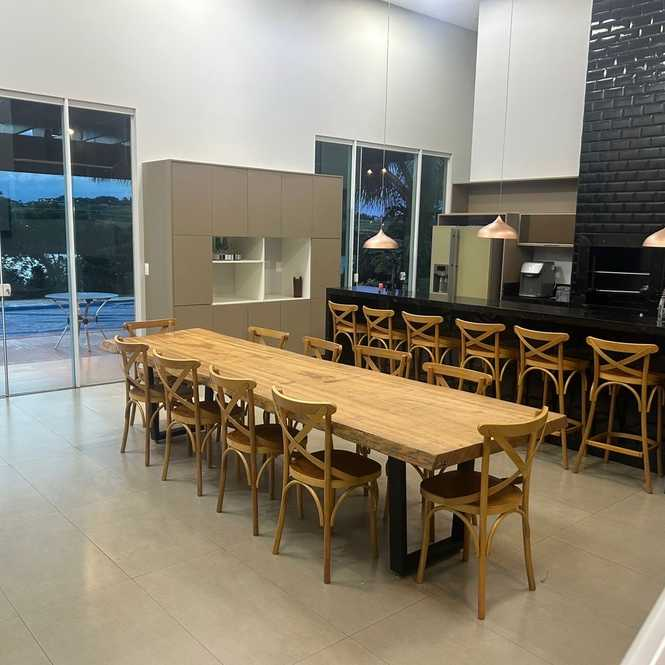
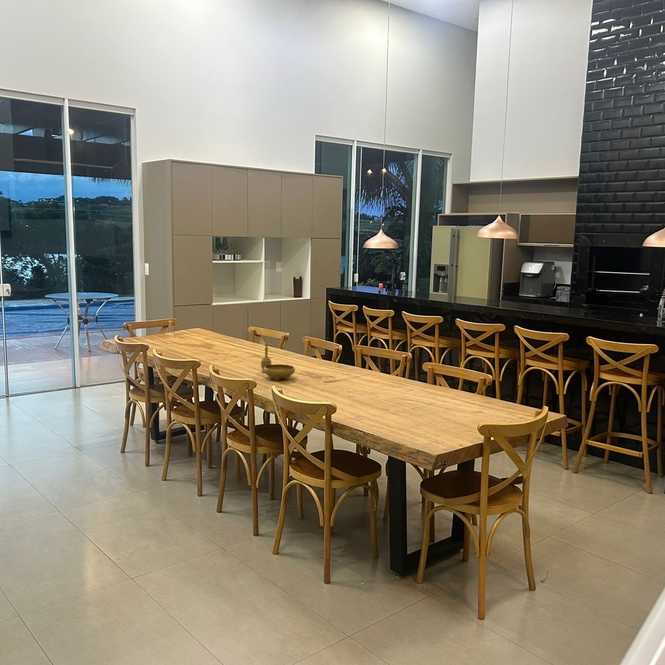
+ decorative bowl (275, 364)
